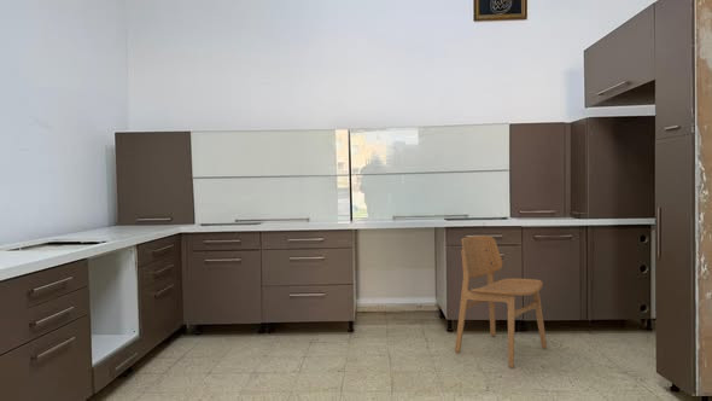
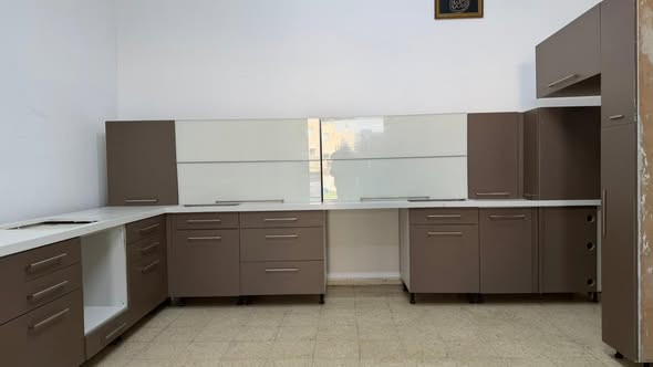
- dining chair (501, 294)
